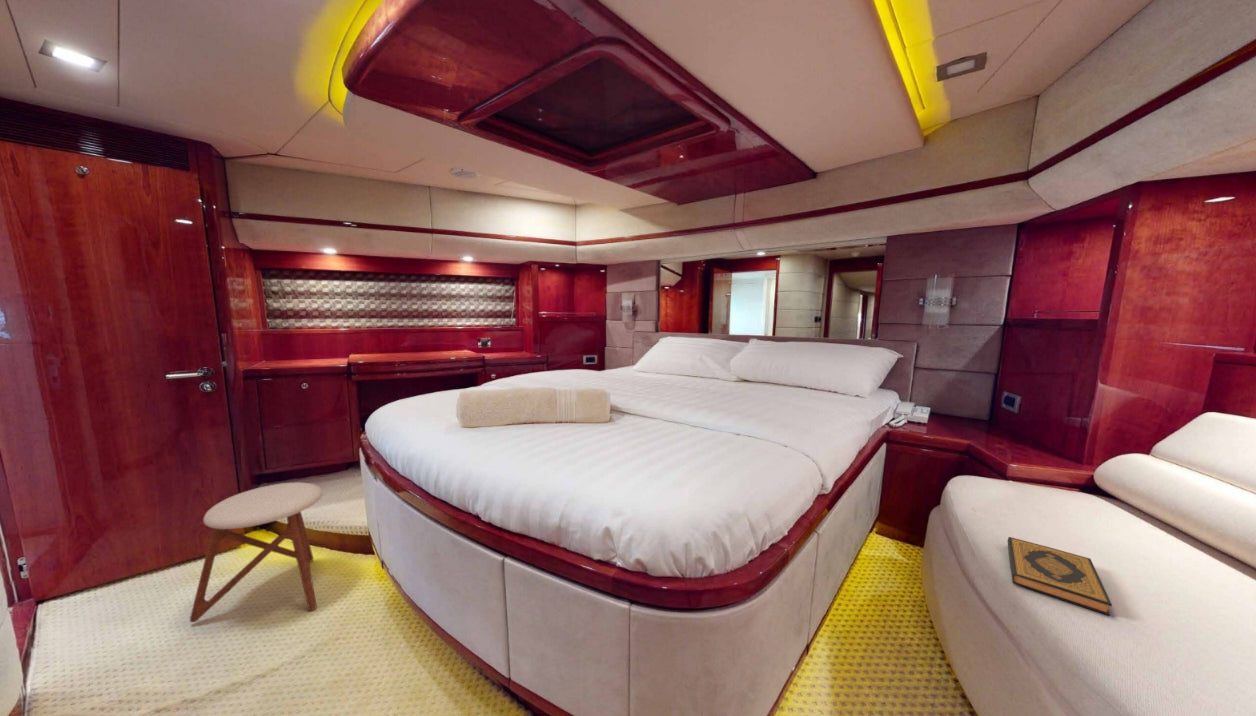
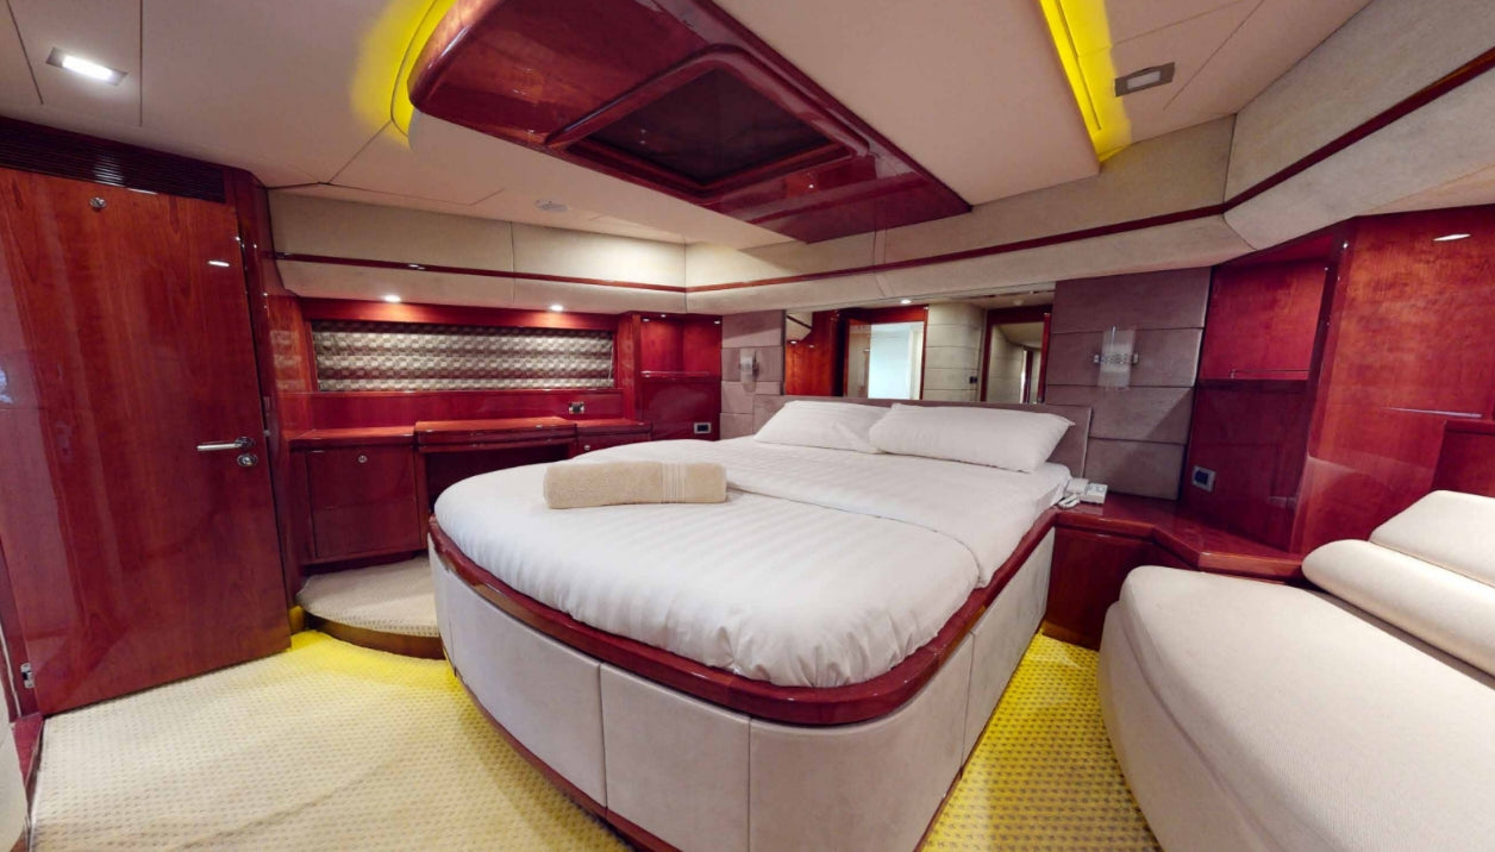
- stool (277, 542)
- hardback book (1052, 570)
